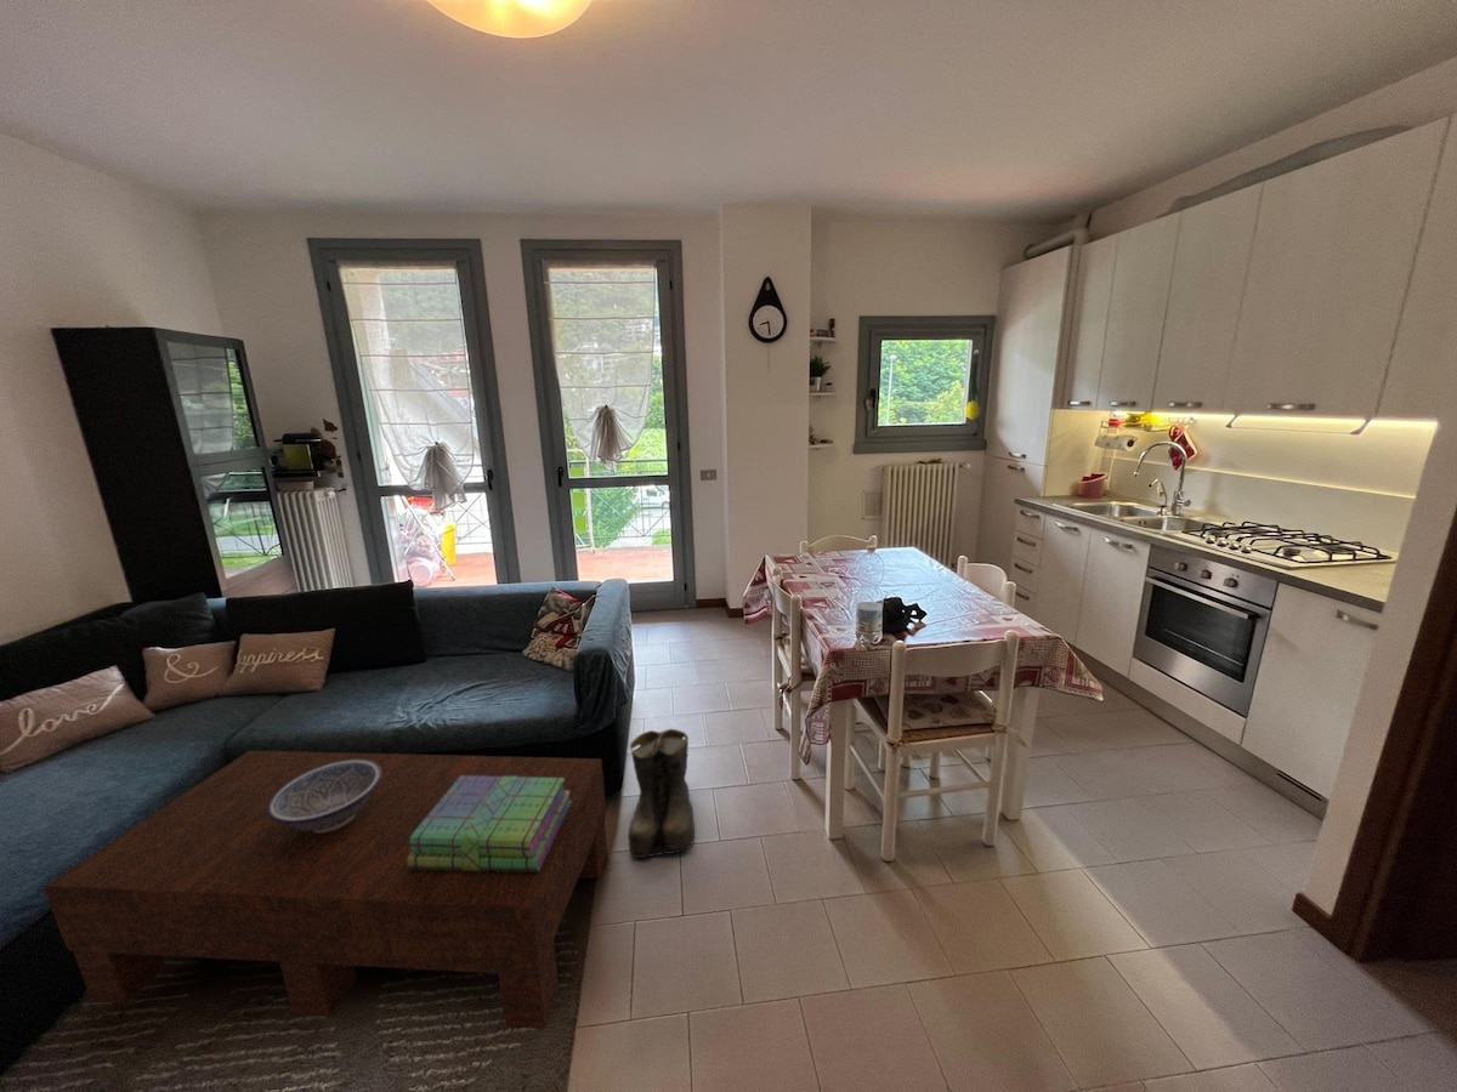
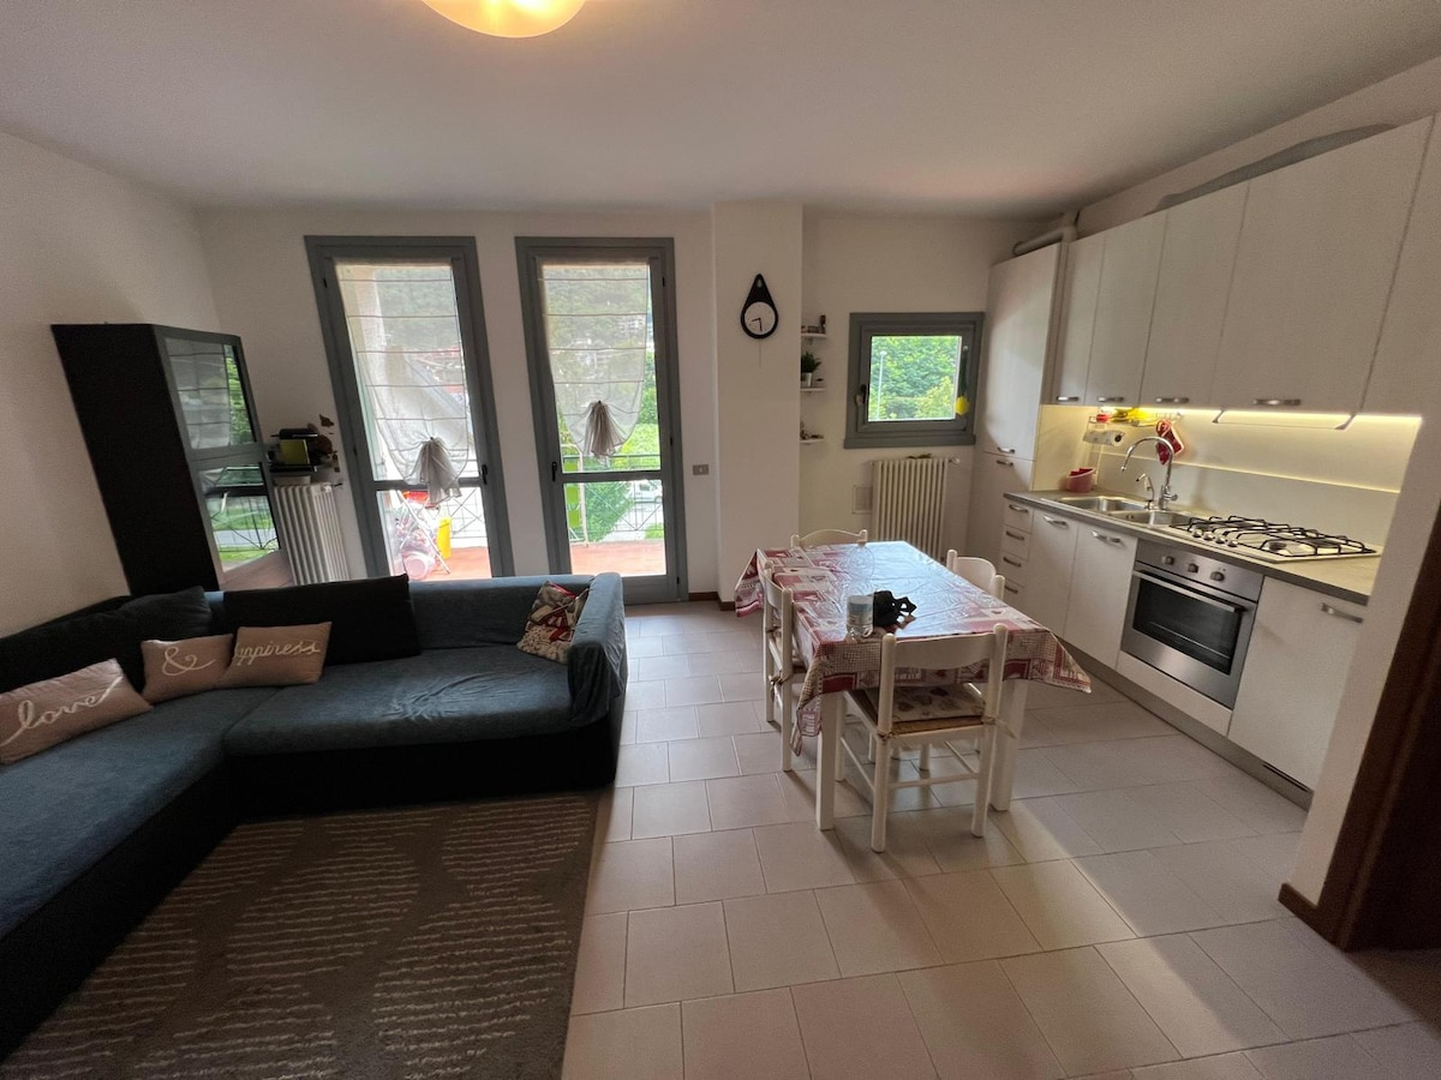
- decorative bowl (329, 802)
- boots (659, 789)
- stack of books (494, 819)
- coffee table (373, 868)
